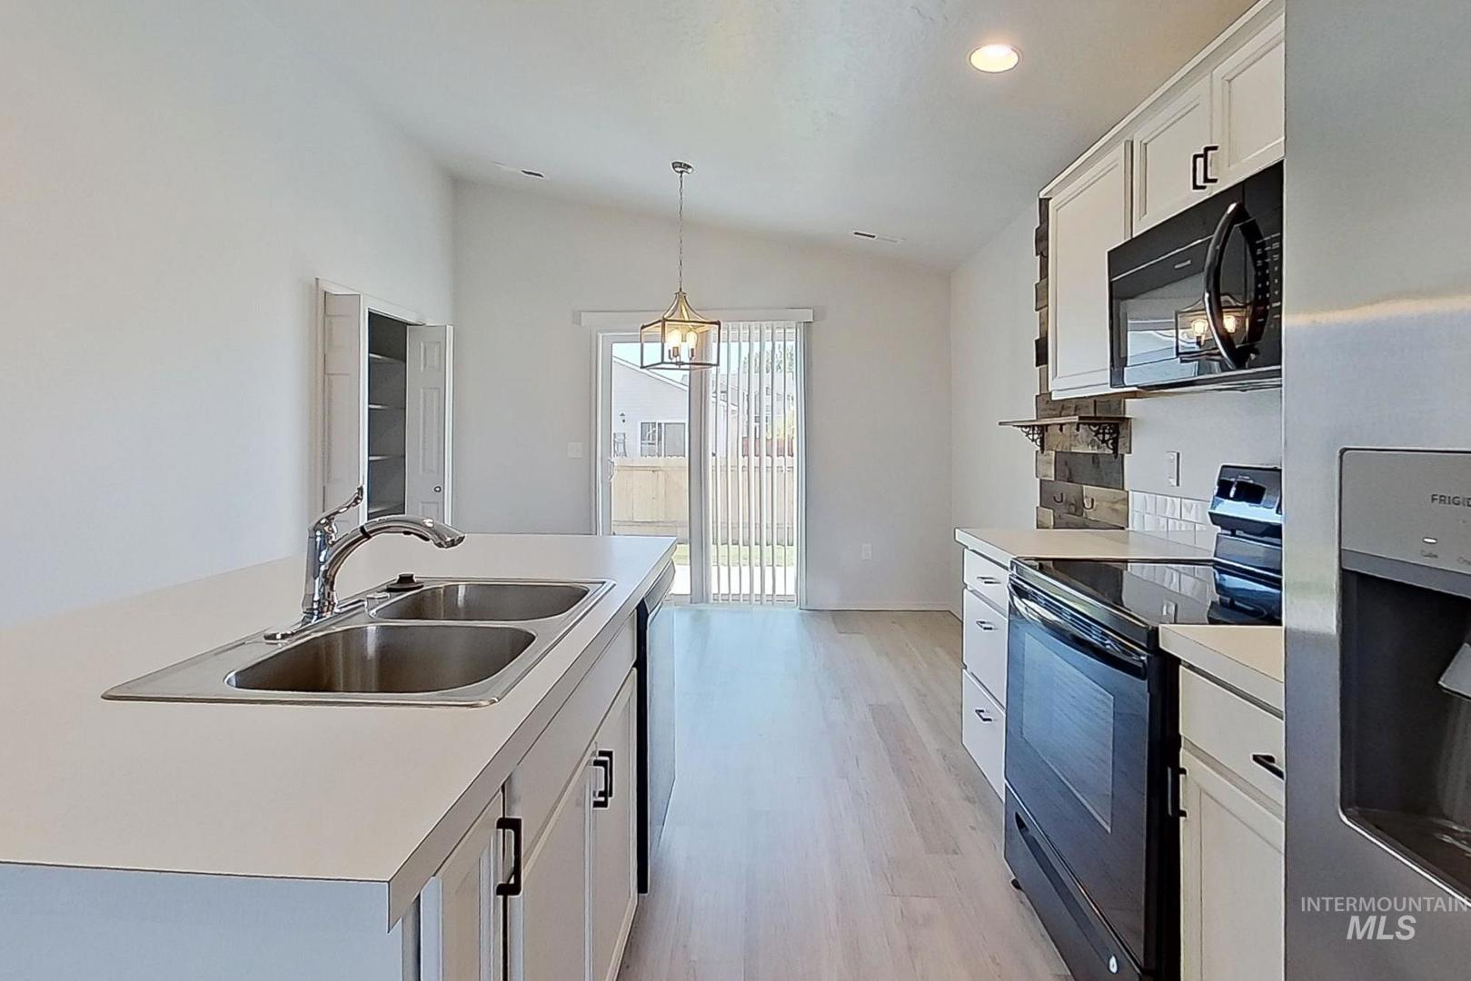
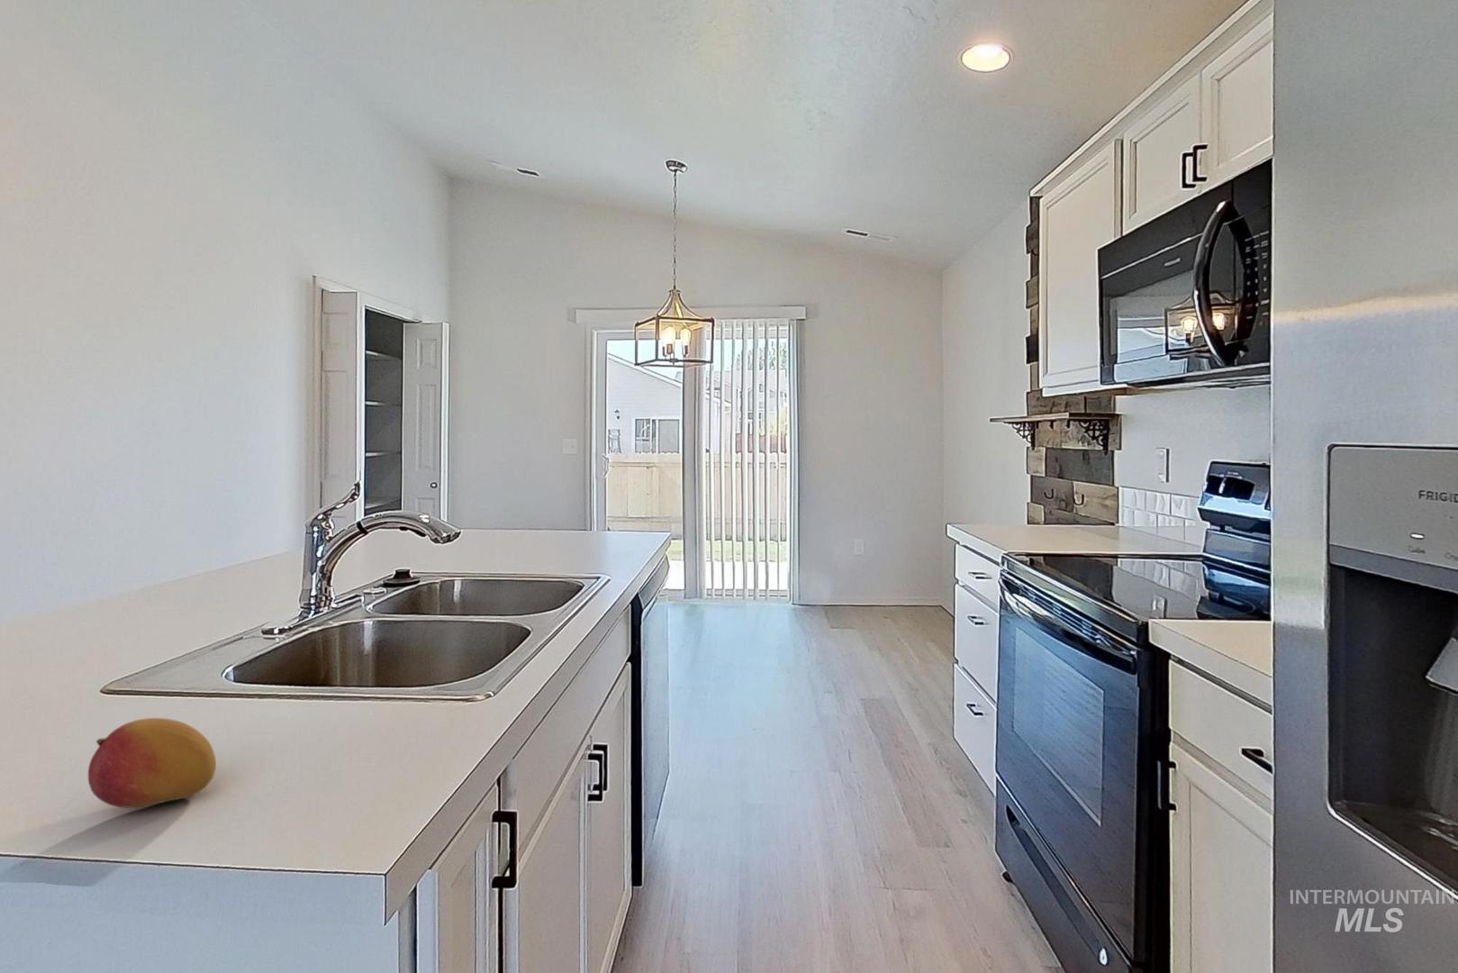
+ fruit (154, 760)
